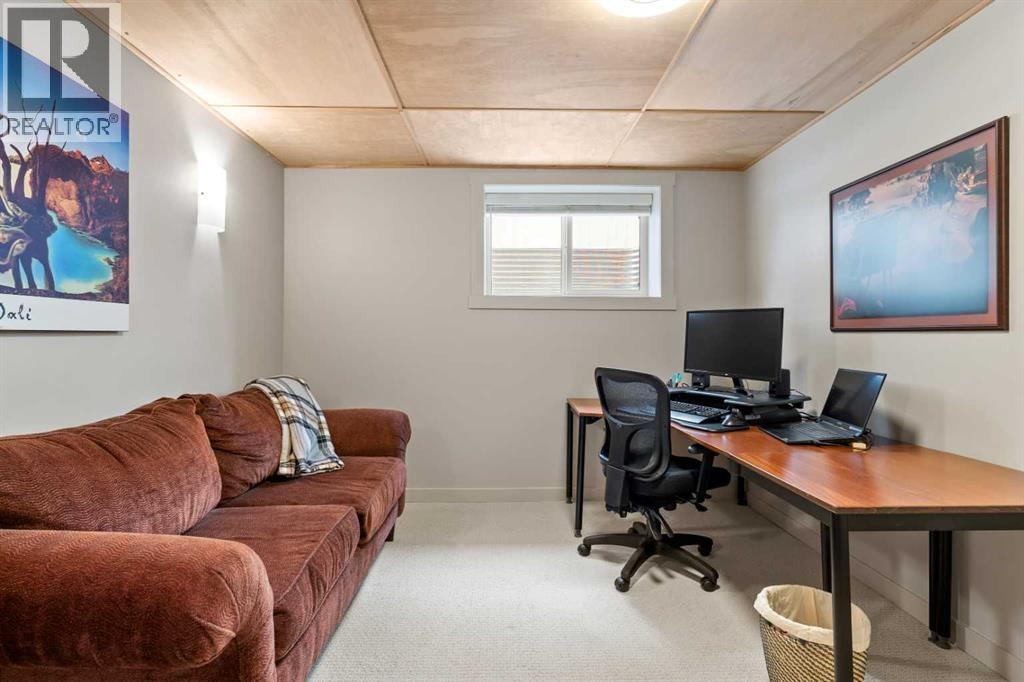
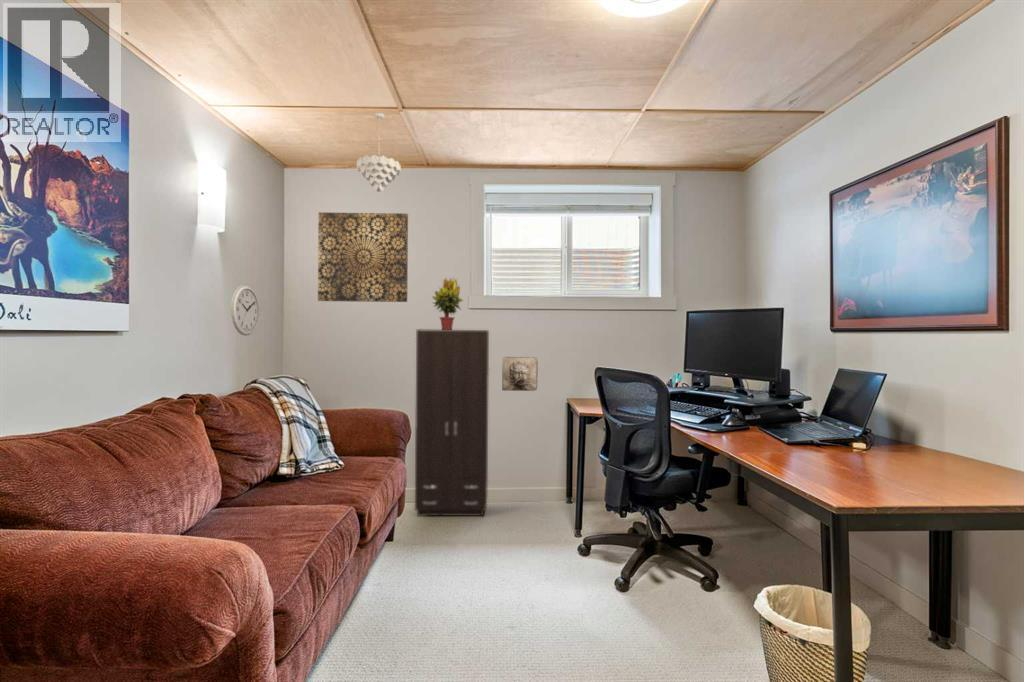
+ wall clock (246, 310)
+ potted plant (447, 303)
+ wall relief (520, 373)
+ pendant light (379, 153)
+ wall art (363, 257)
+ cabinet (453, 419)
